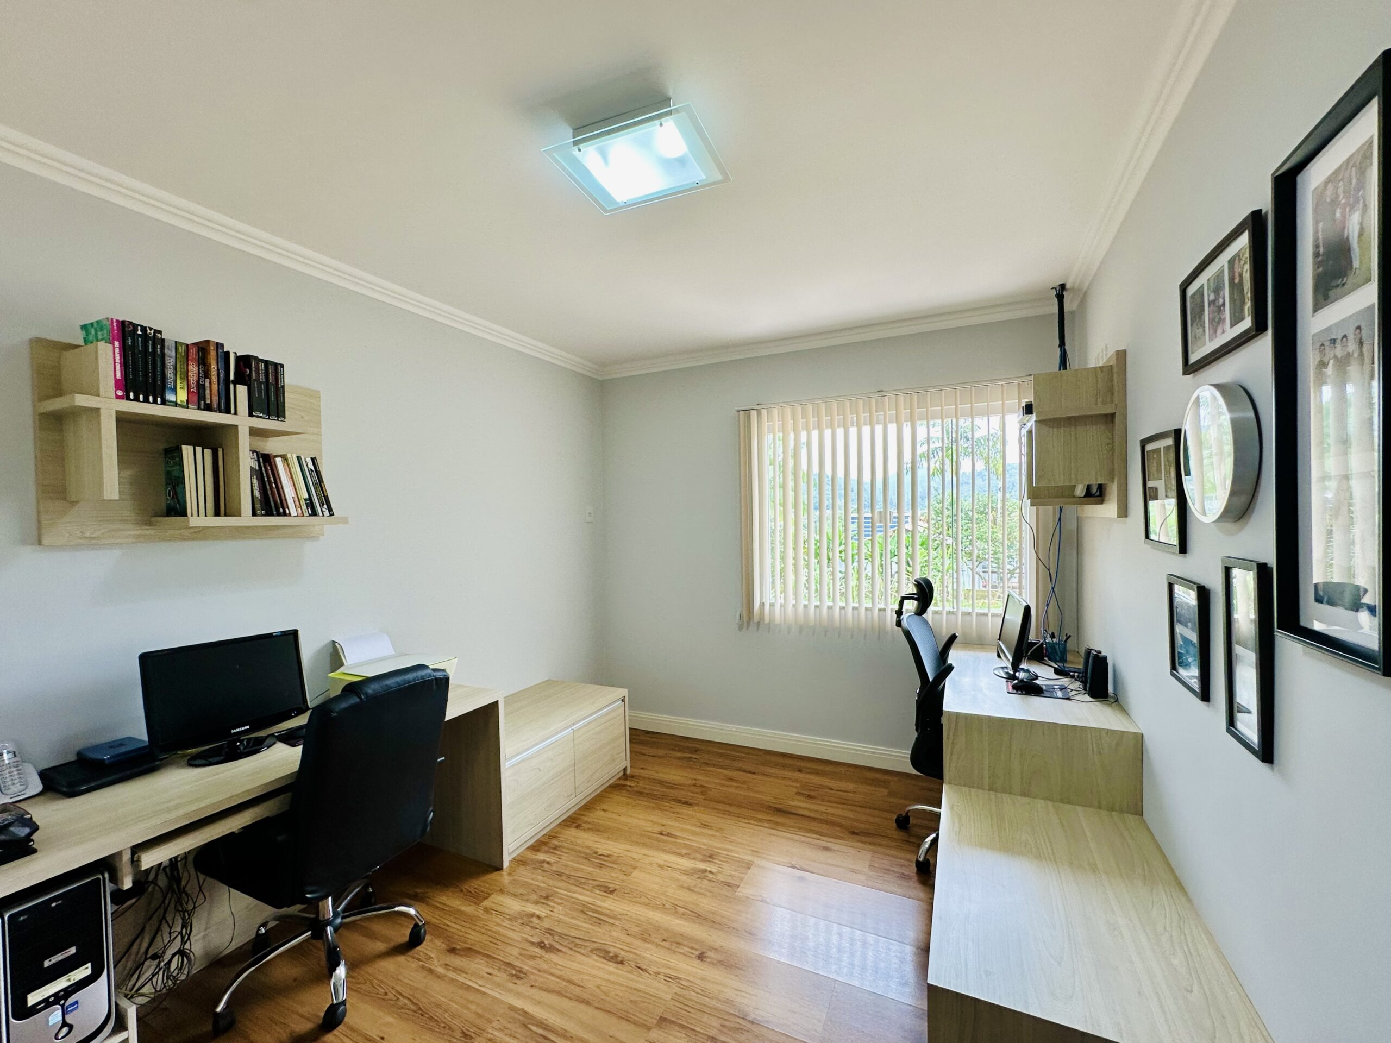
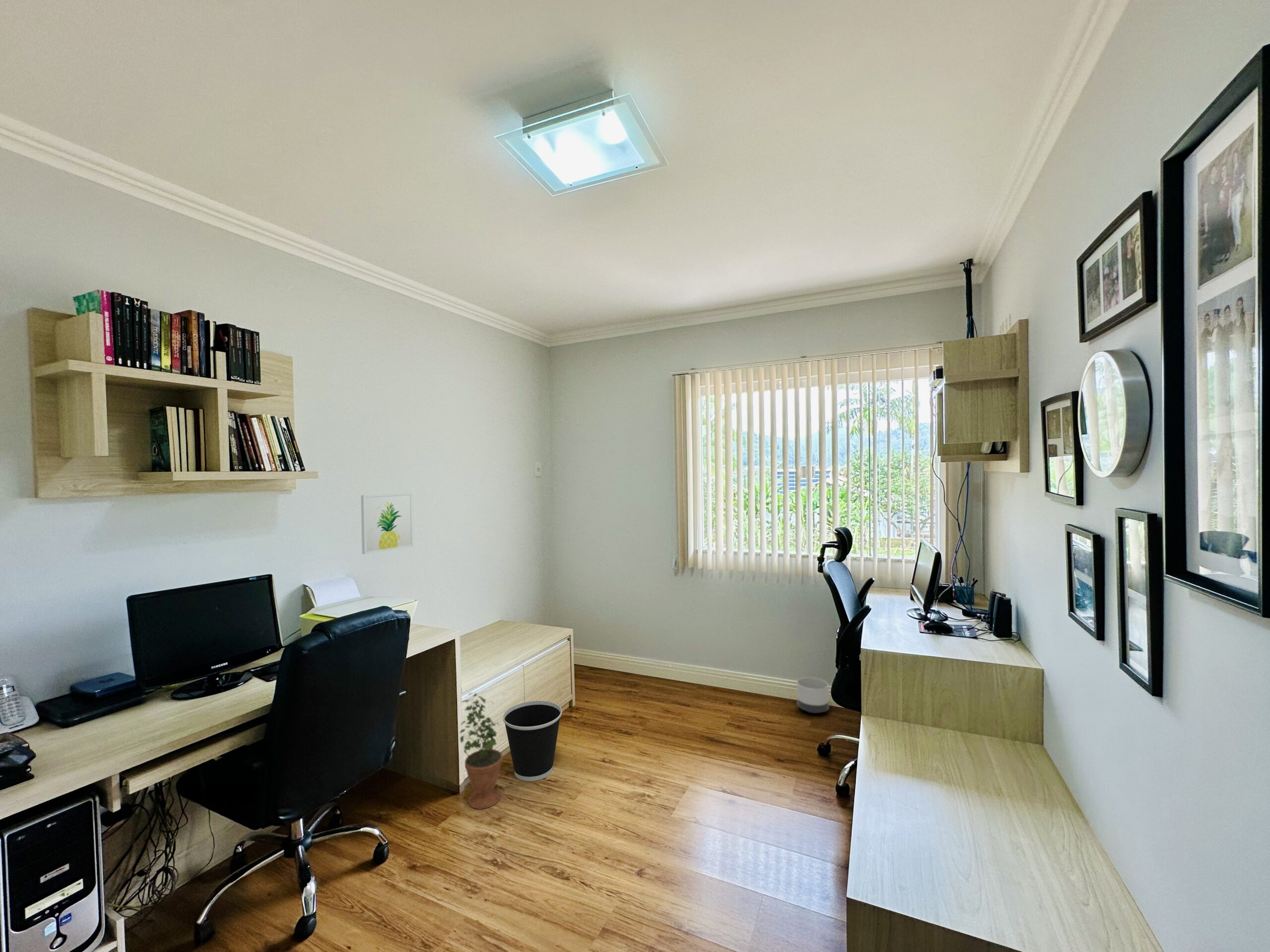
+ wastebasket (533, 741)
+ wall art (388, 522)
+ potted plant (478, 748)
+ planter (813, 697)
